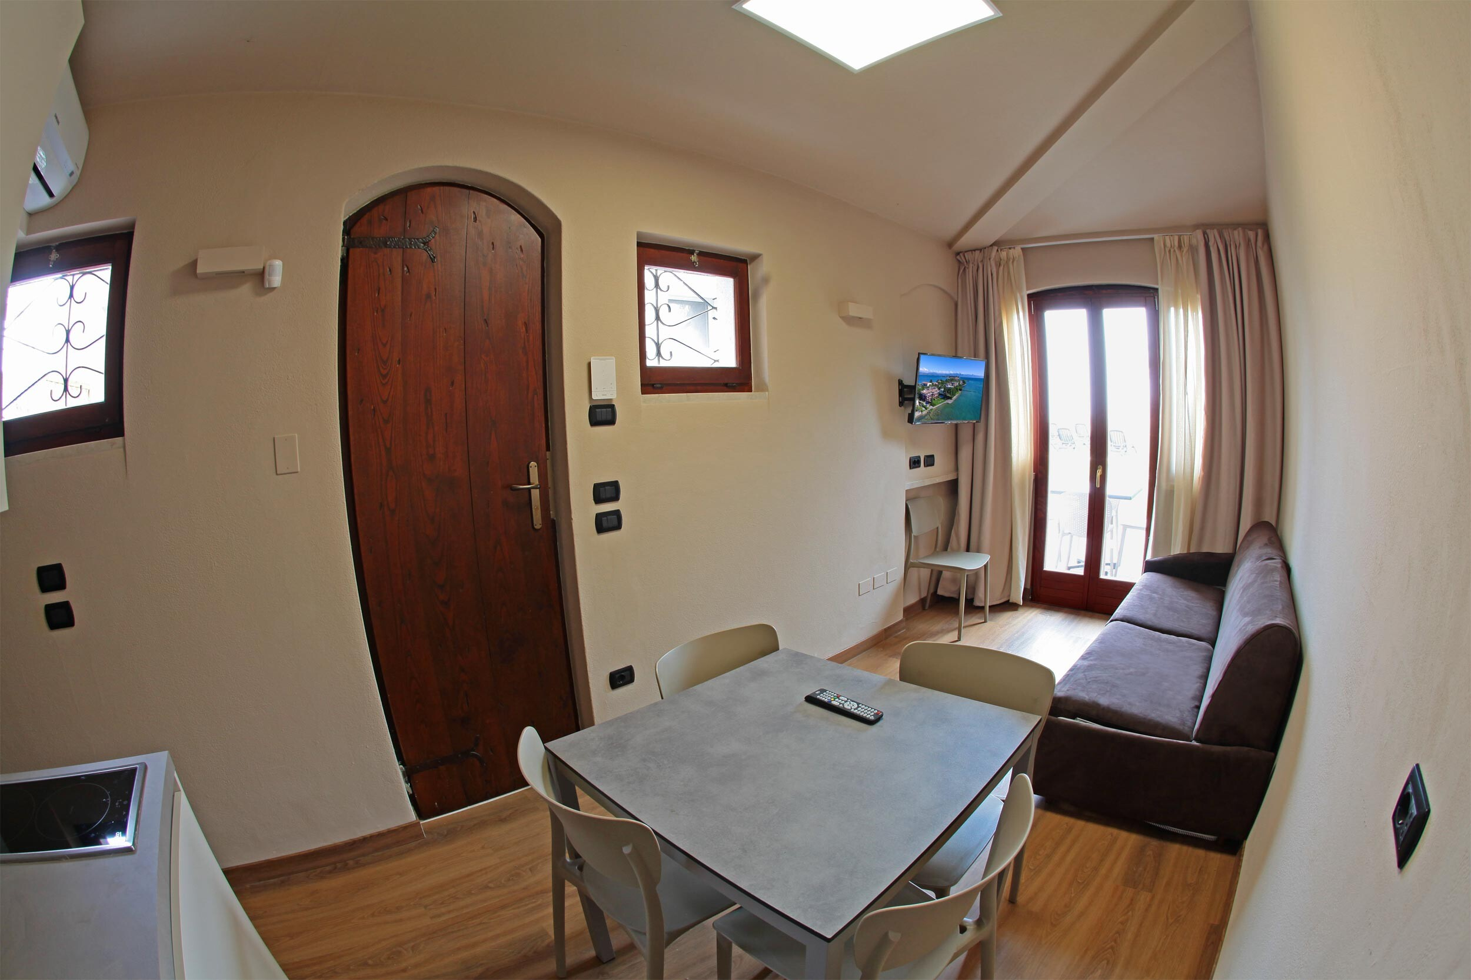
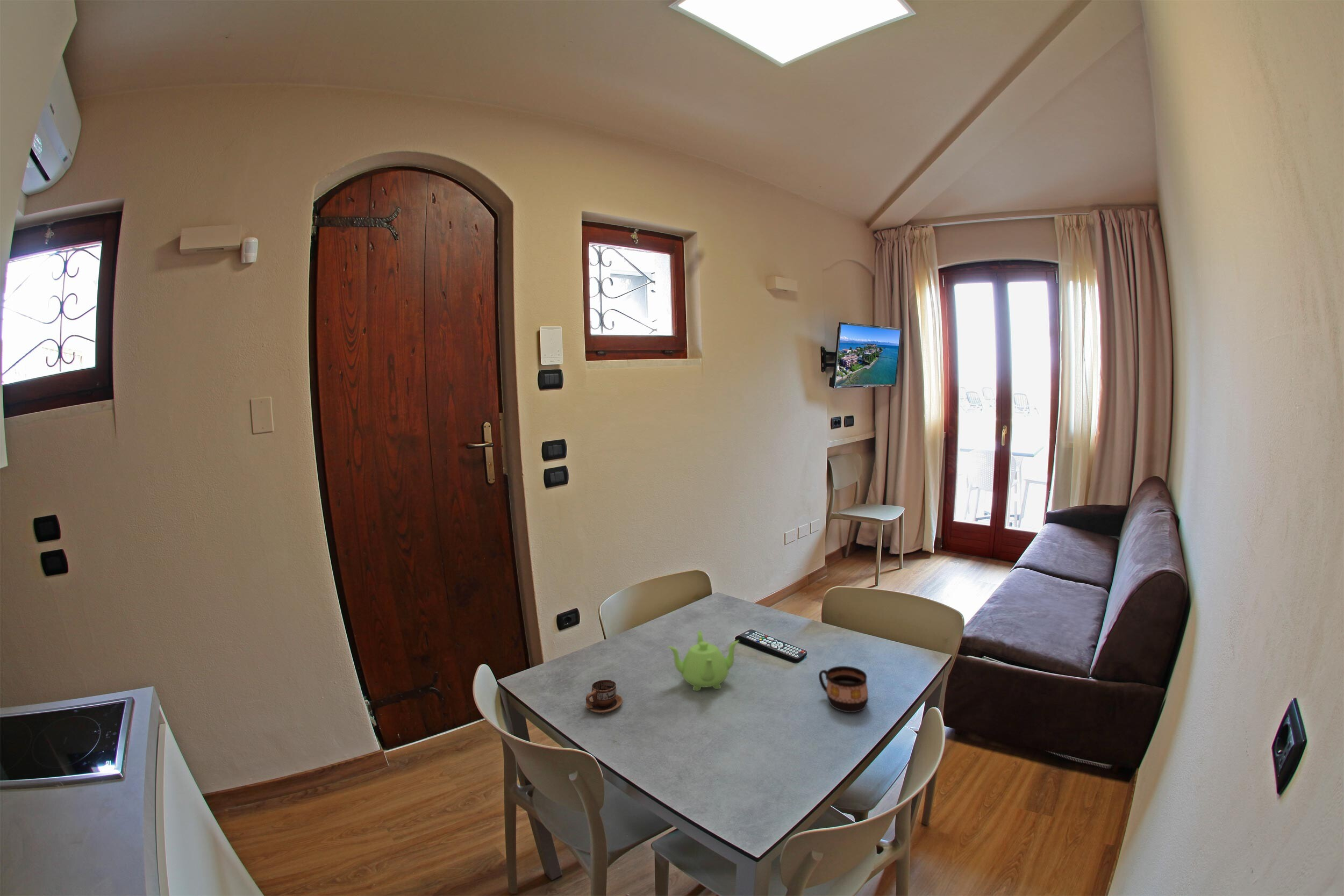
+ cup (846, 689)
+ teapot (704, 663)
+ cup (603, 696)
